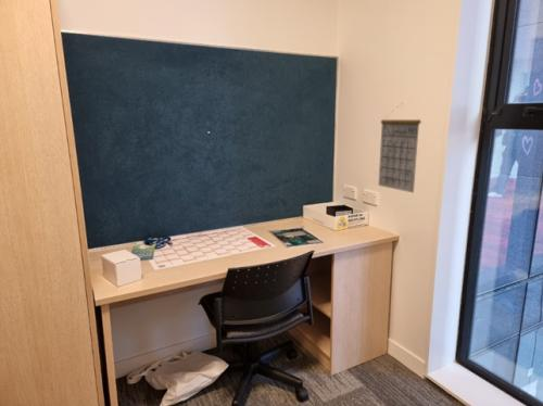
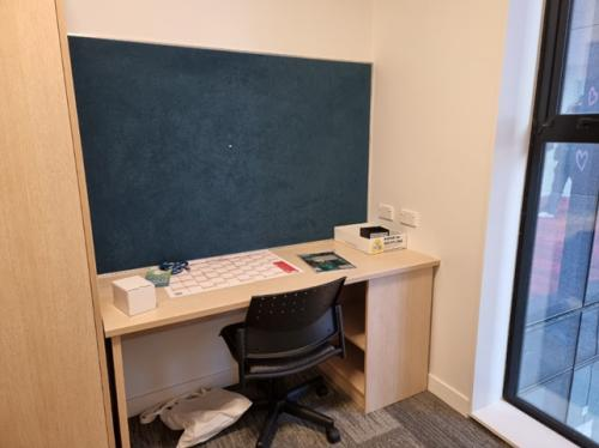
- calendar (397, 147)
